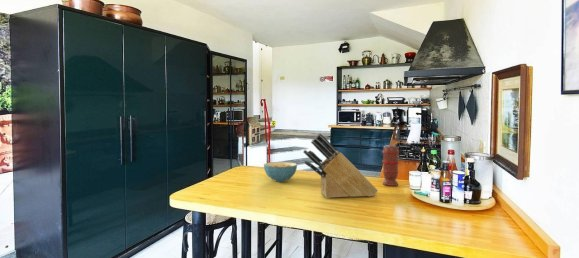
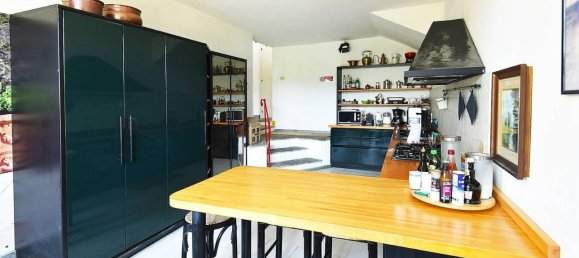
- spice grinder (390, 164)
- knife block (339, 164)
- cereal bowl (280, 172)
